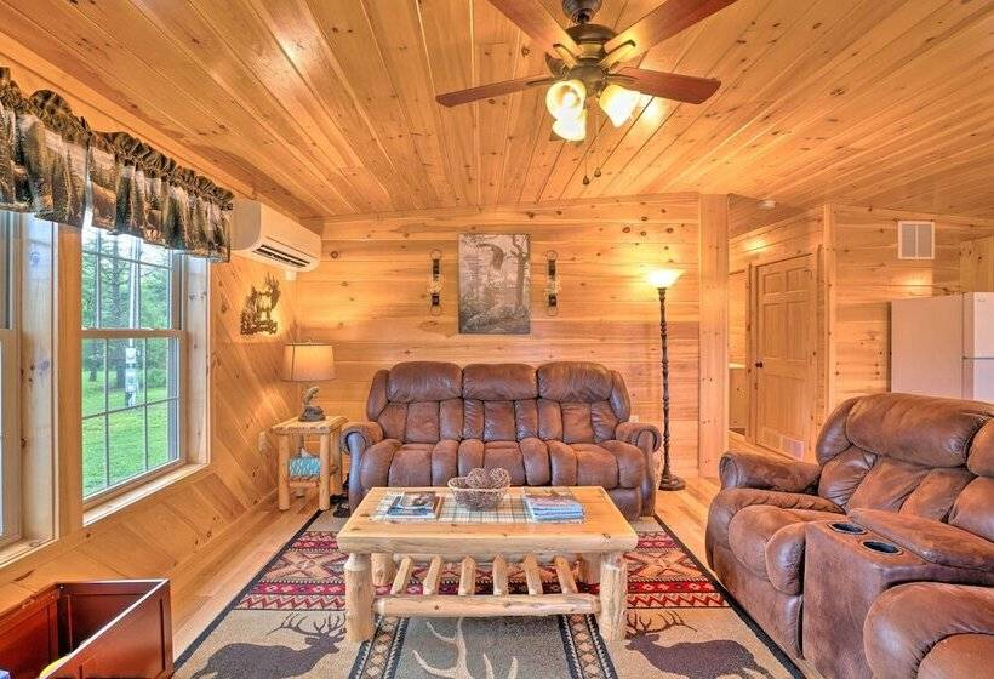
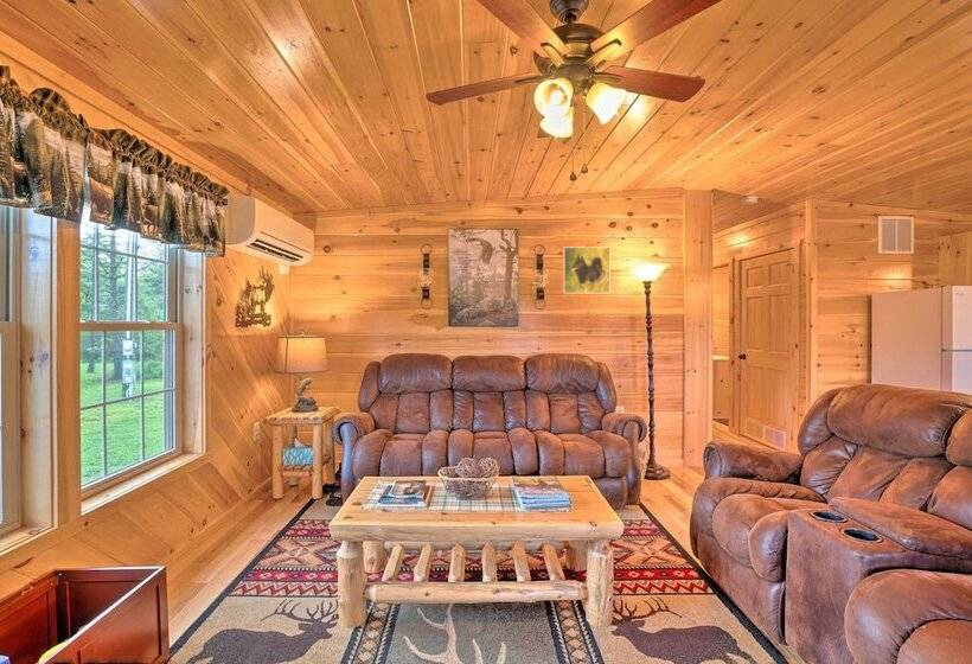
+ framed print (587, 270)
